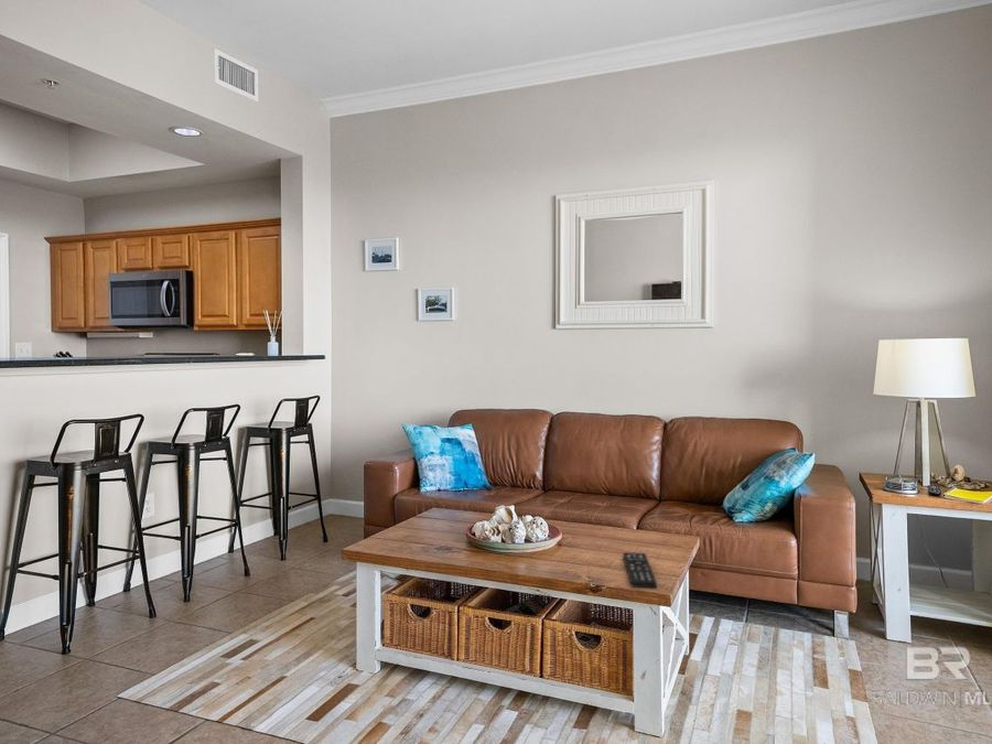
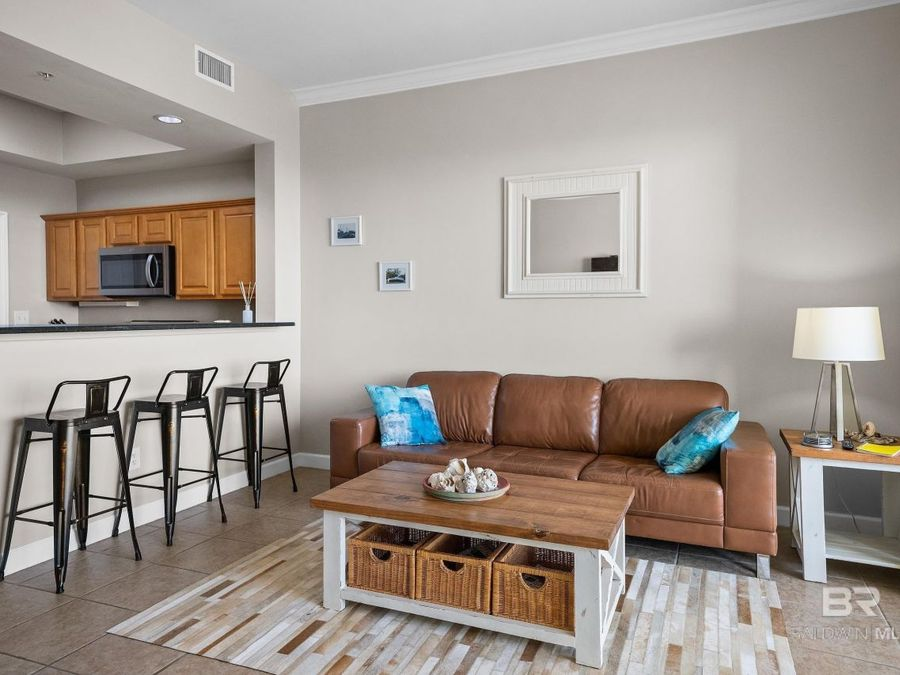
- remote control (638, 568)
